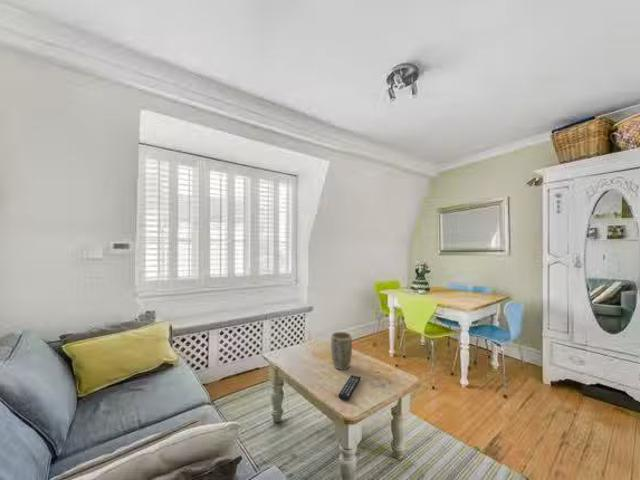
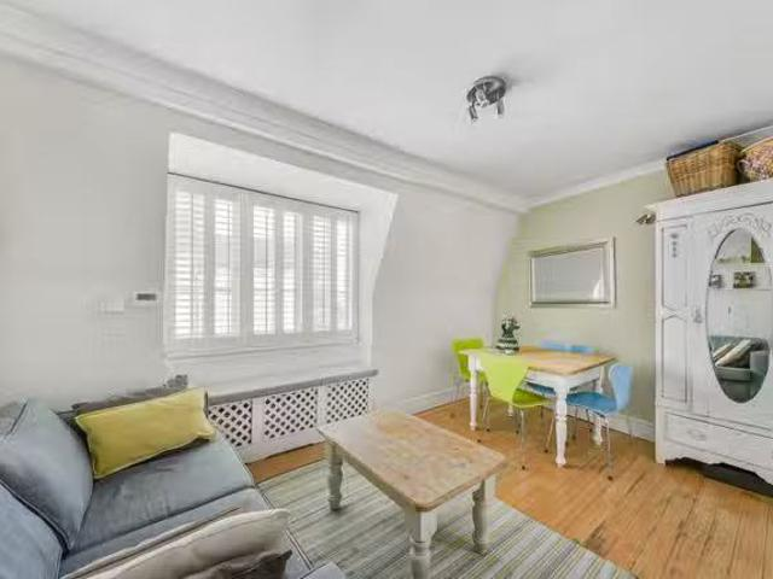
- plant pot (341, 350)
- remote control (350, 386)
